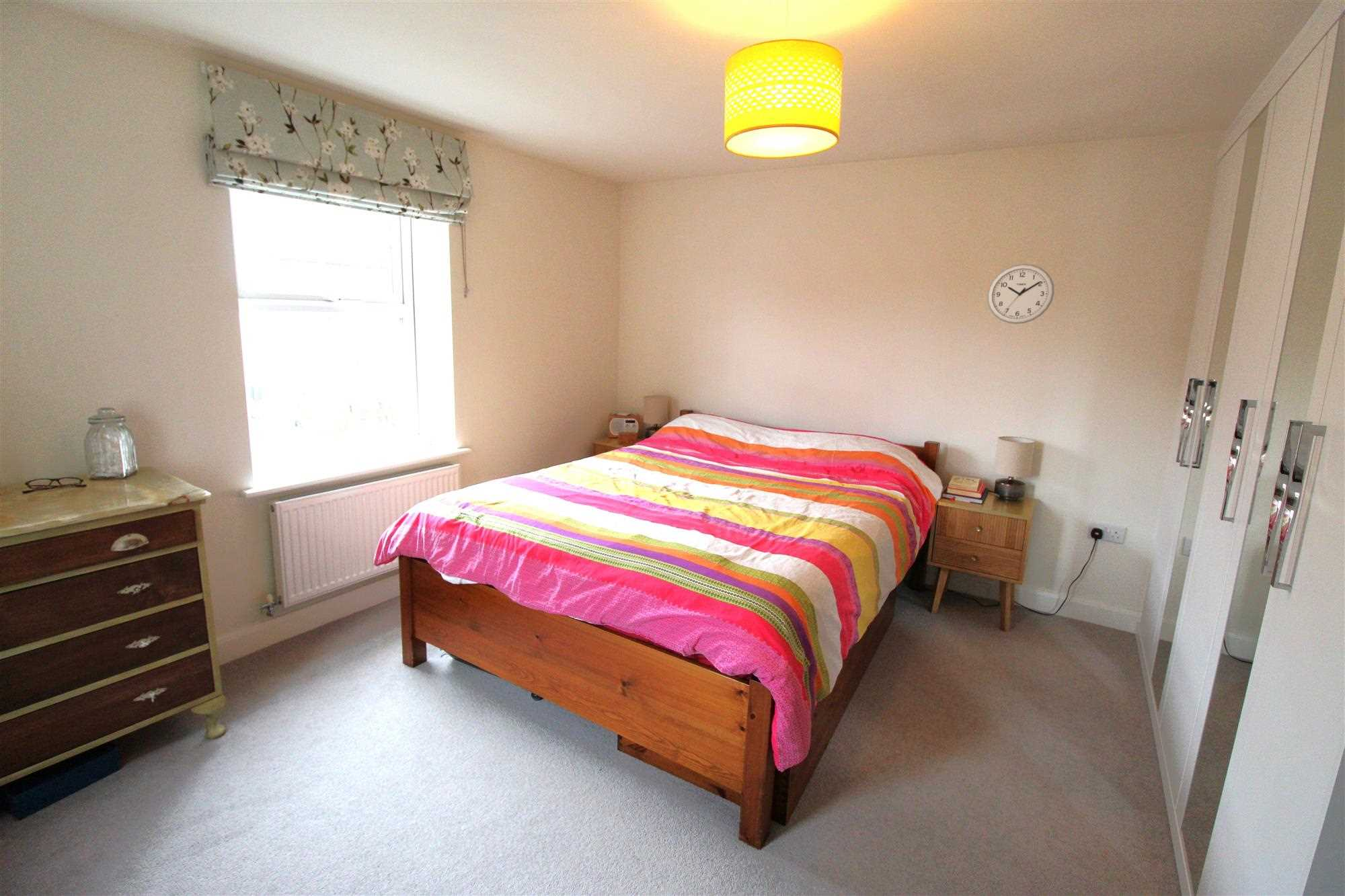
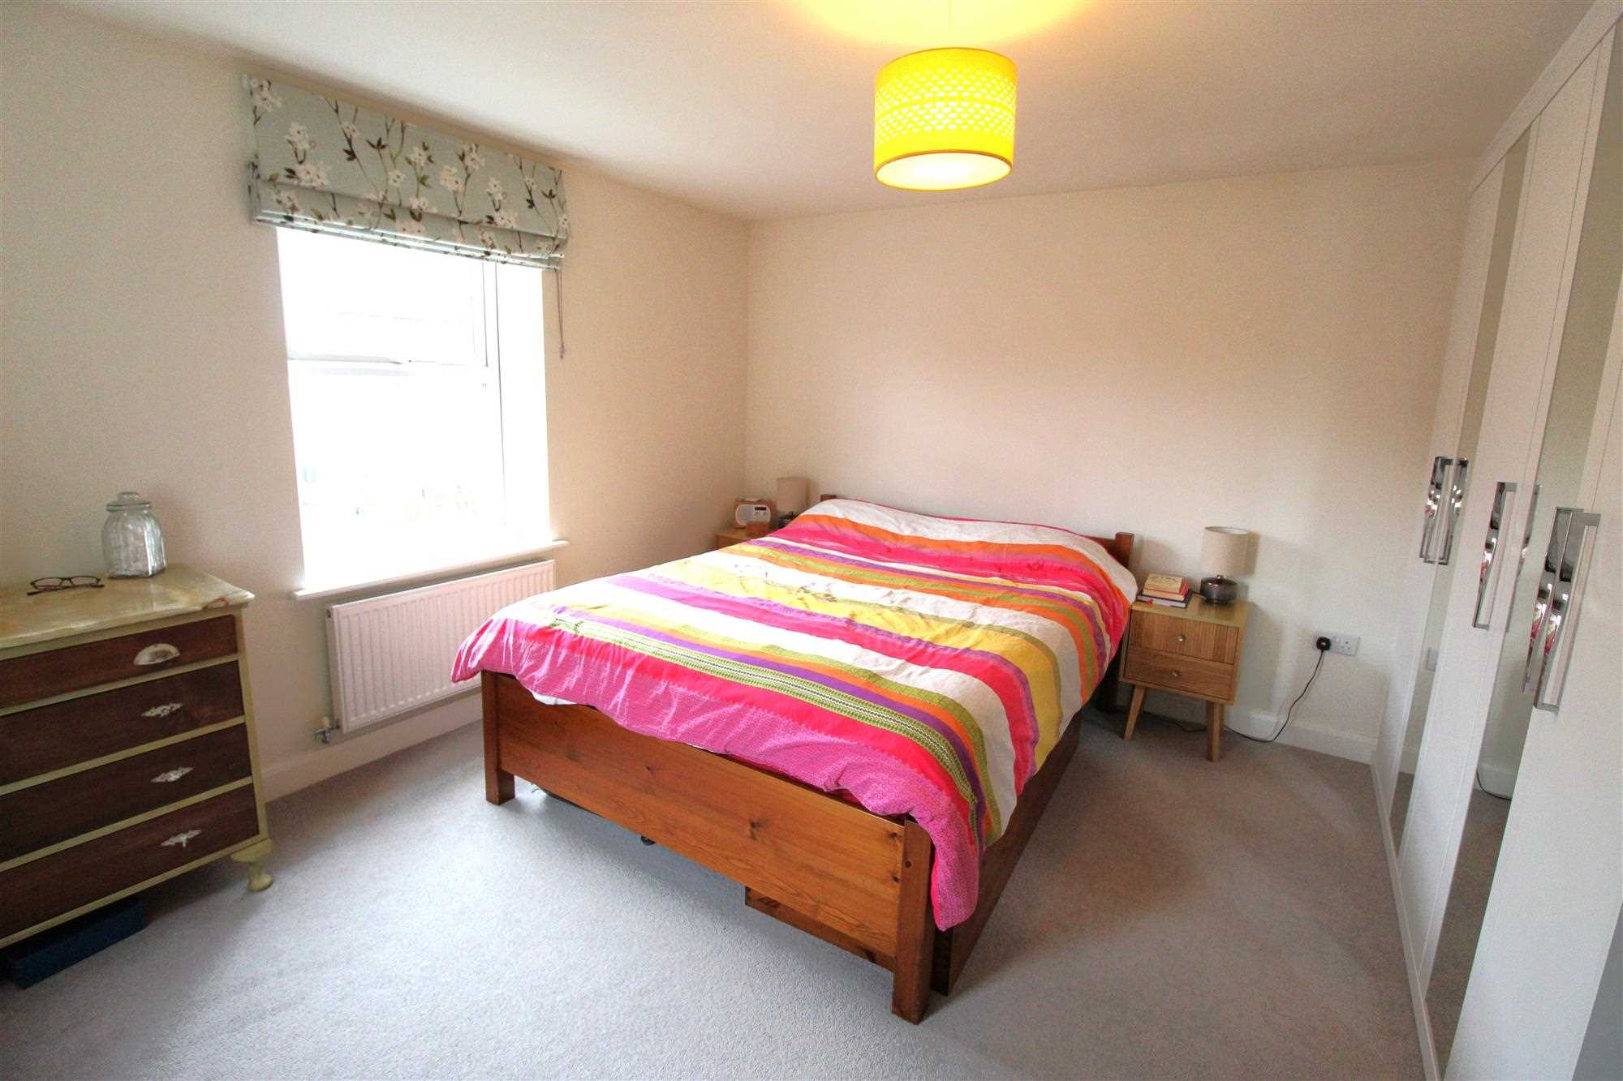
- wall clock (1020, 294)
